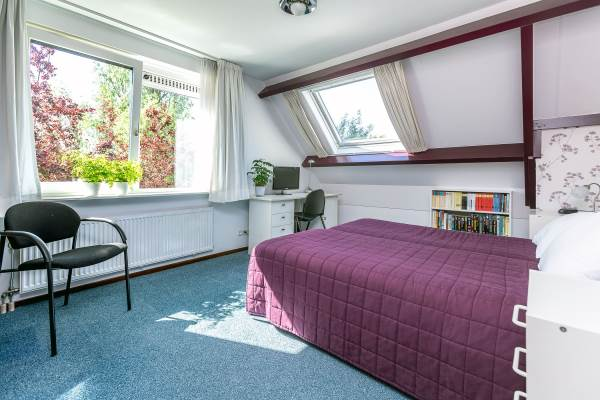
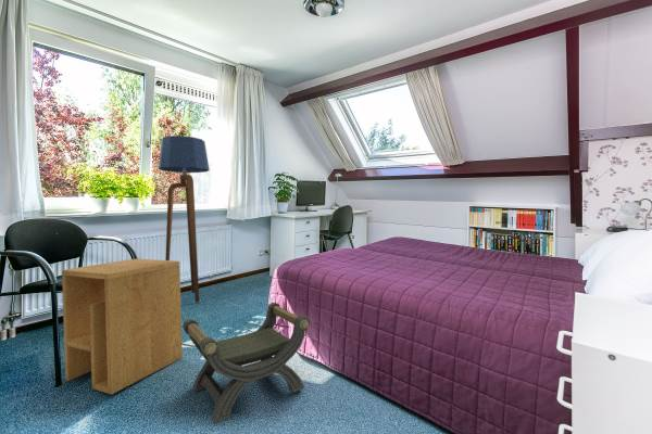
+ side table (126, 317)
+ stool (247, 354)
+ floor lamp (187, 219)
